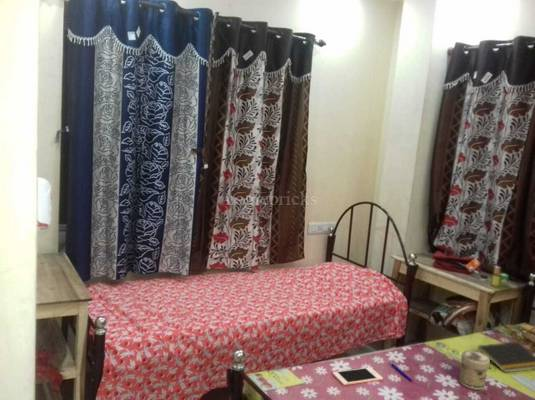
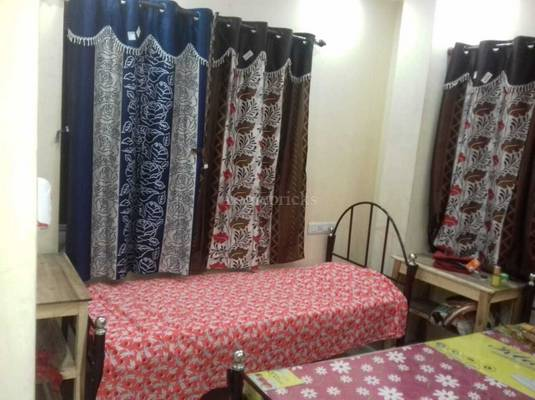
- cell phone (357, 376)
- pen (400, 371)
- notepad (511, 356)
- jar (473, 369)
